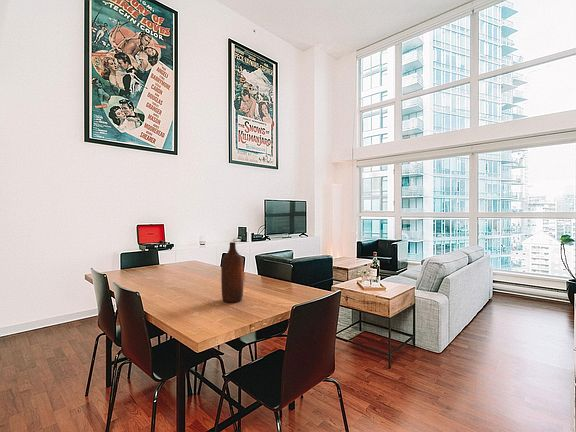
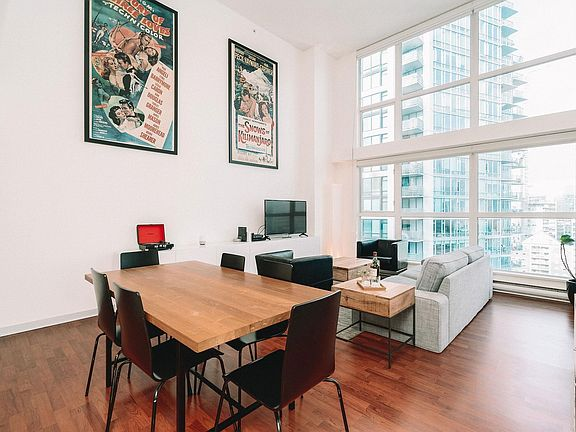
- bottle (232, 271)
